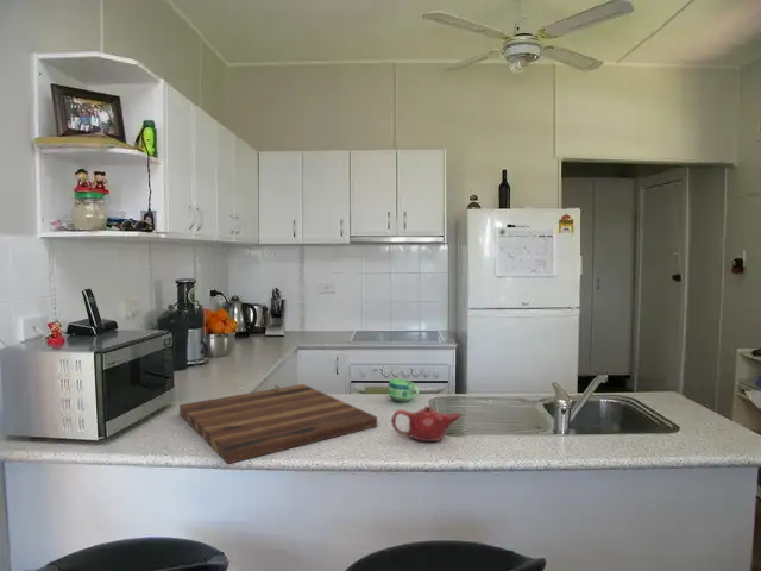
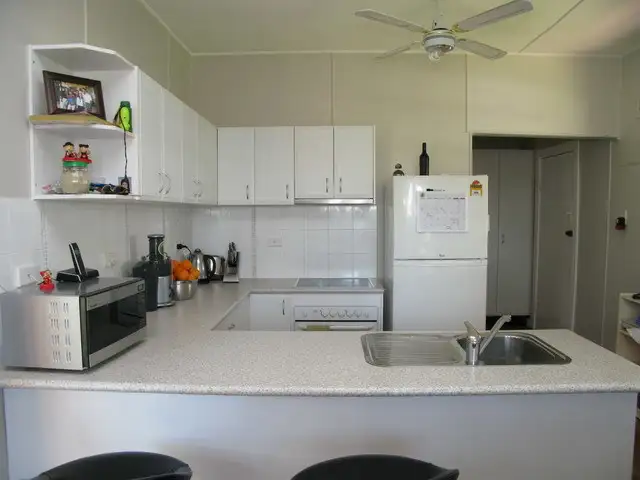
- cutting board (273, 415)
- cup (404, 390)
- teapot (426, 422)
